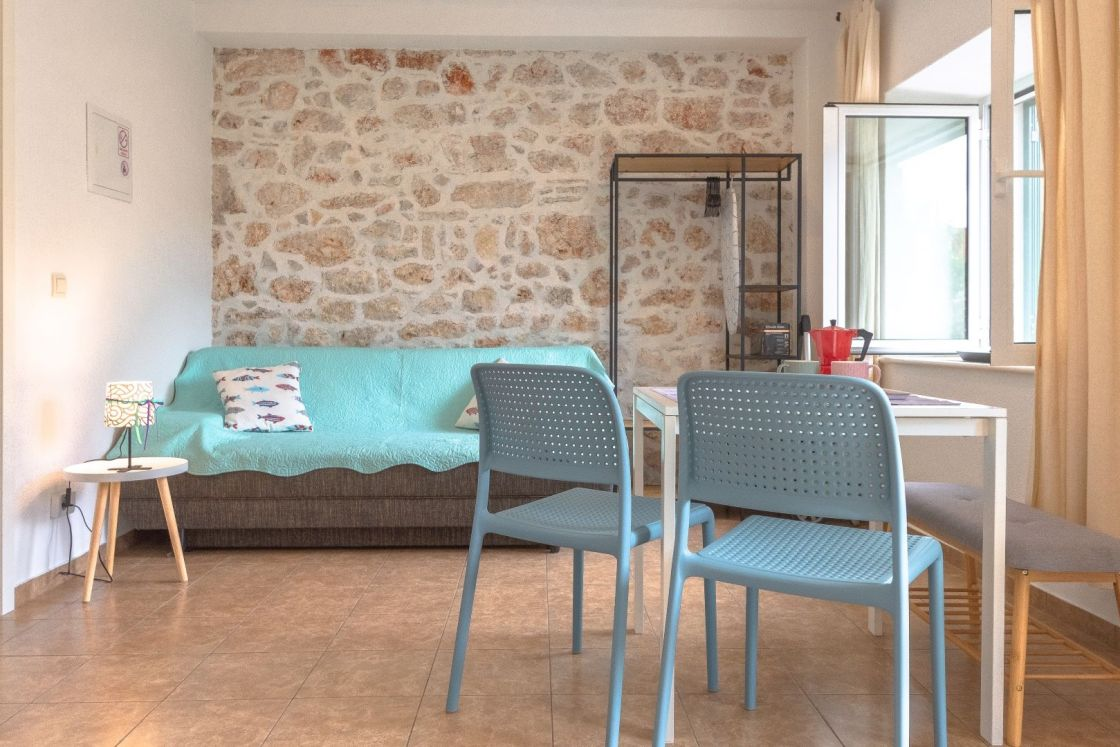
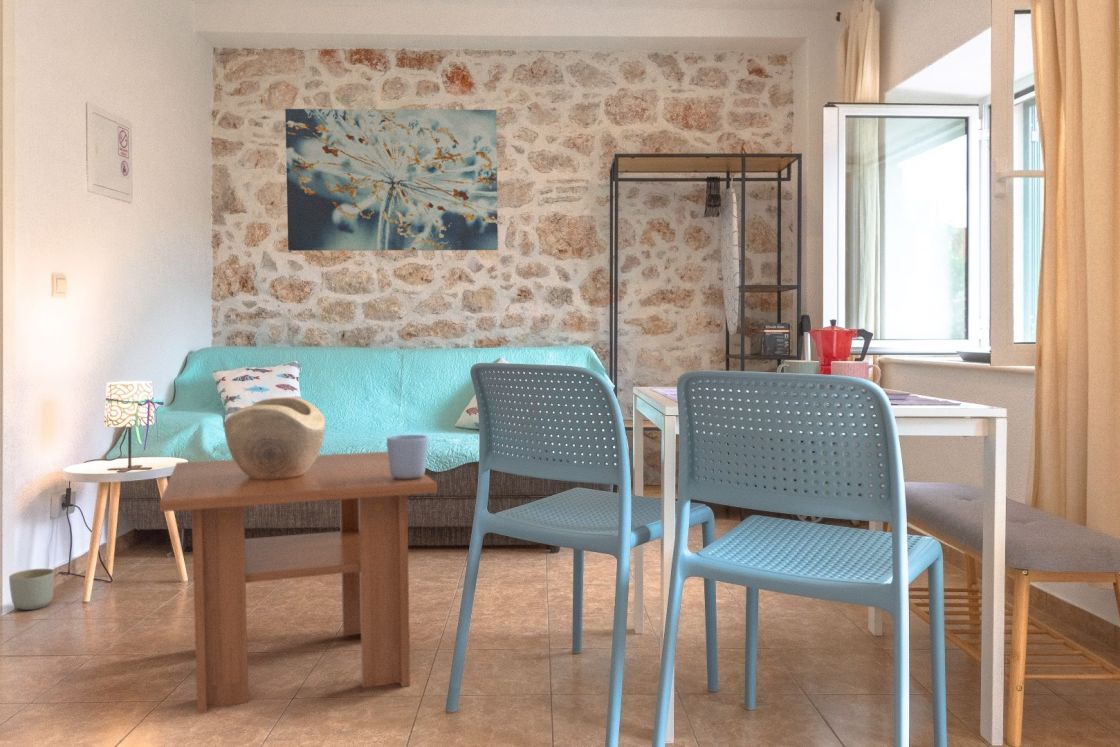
+ wall art (392, 180)
+ planter (32, 590)
+ decorative bowl (276, 437)
+ coffee table (298, 568)
+ mug (407, 455)
